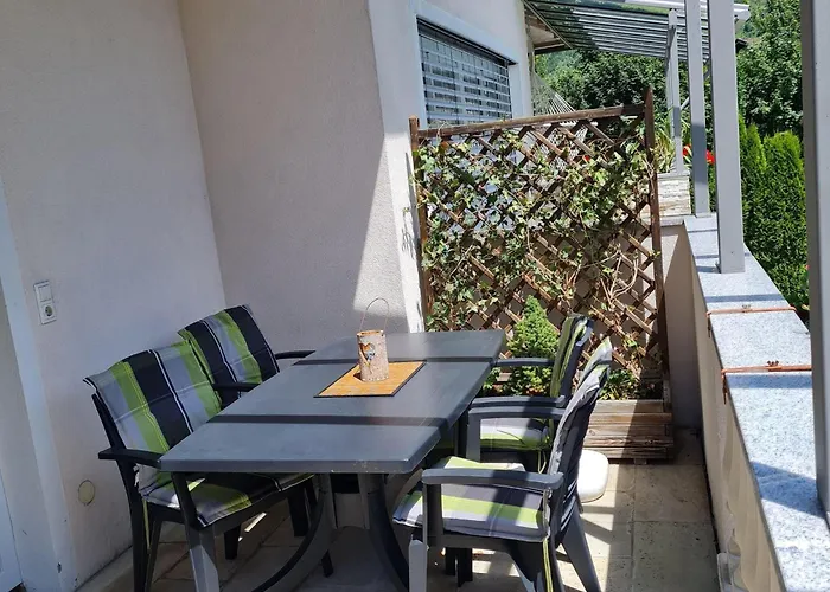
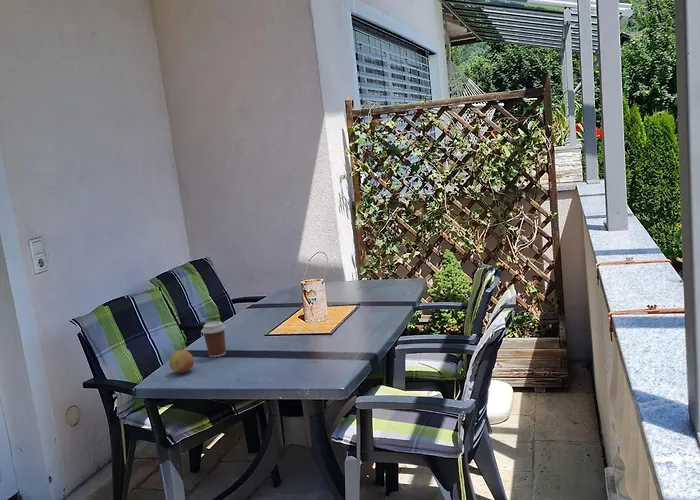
+ fruit (181, 361)
+ coffee cup (215, 339)
